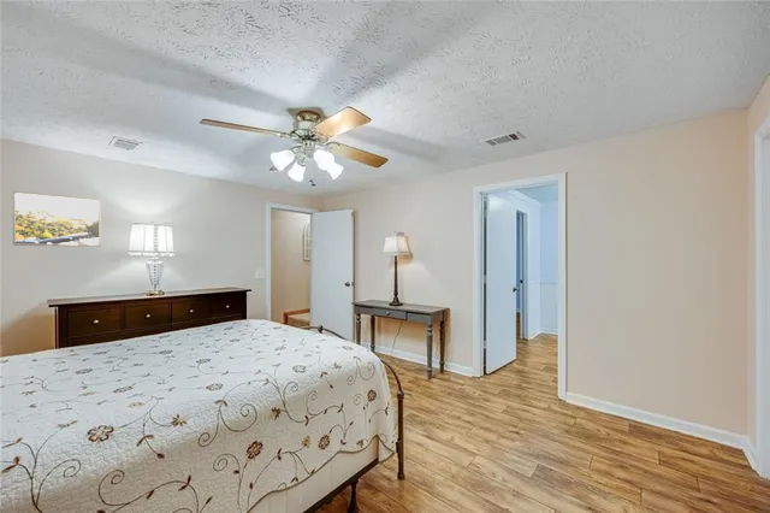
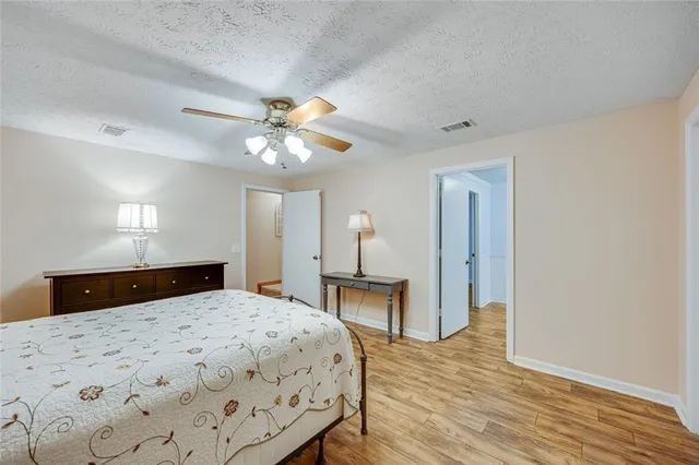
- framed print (59, 220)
